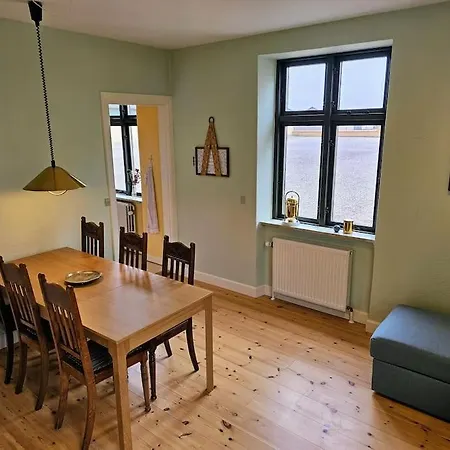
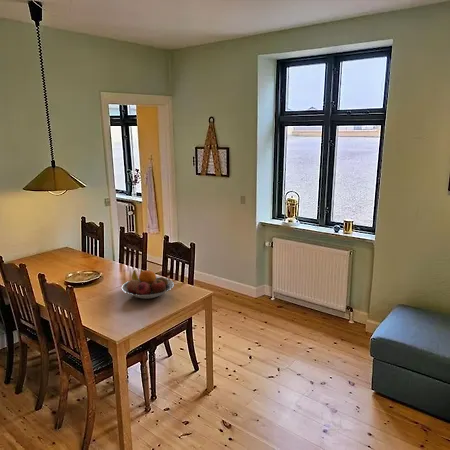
+ fruit bowl (148, 283)
